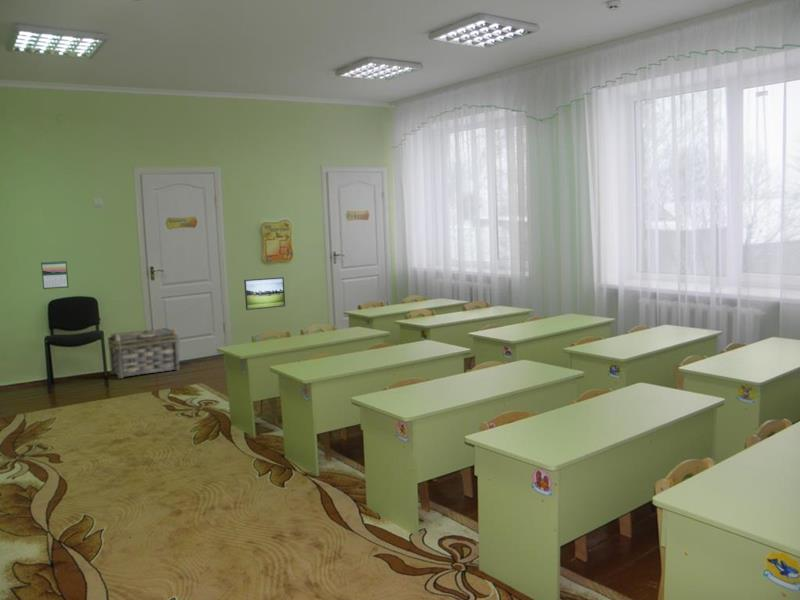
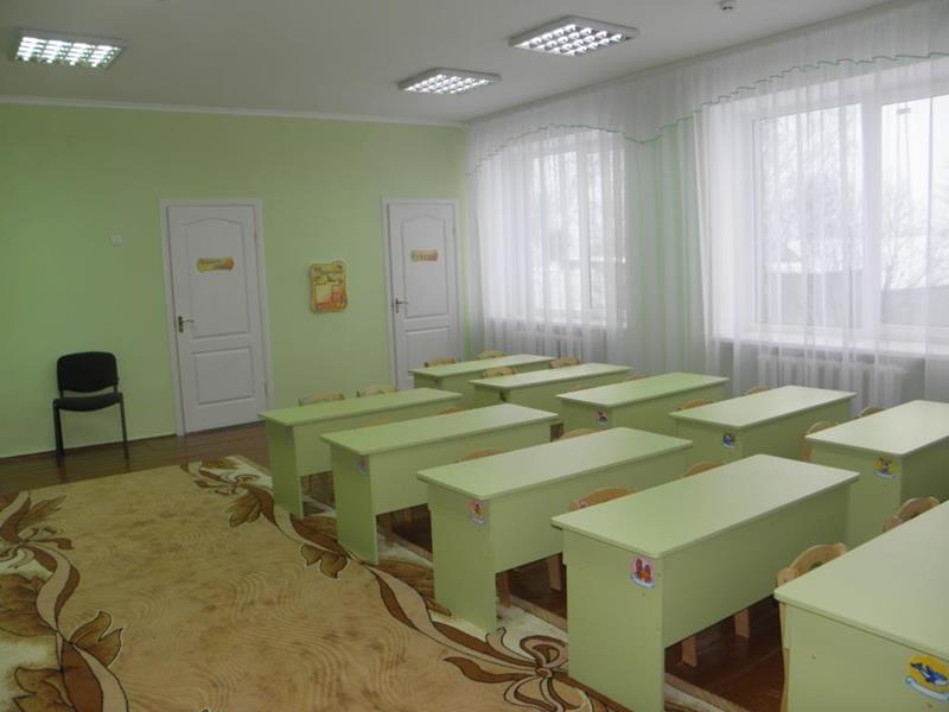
- calendar (54, 274)
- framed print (265, 293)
- basket (144, 350)
